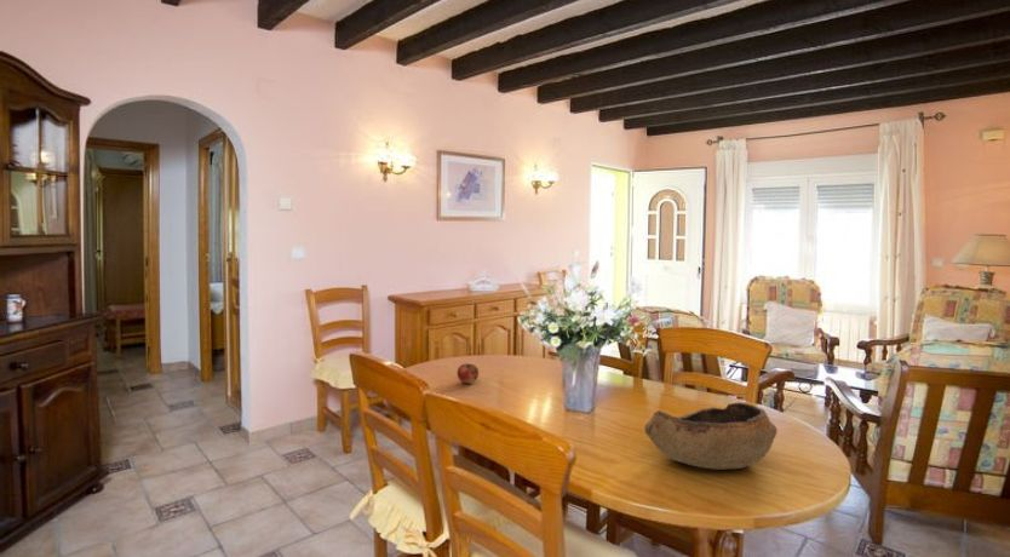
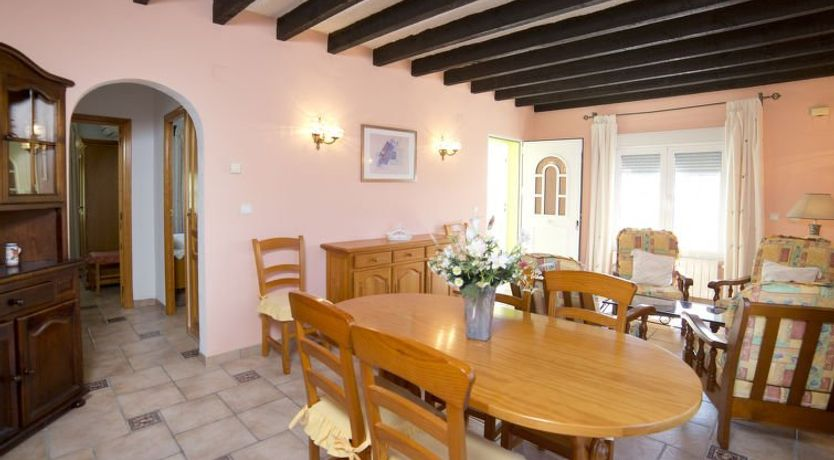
- fruit (467, 373)
- bowl (710, 435)
